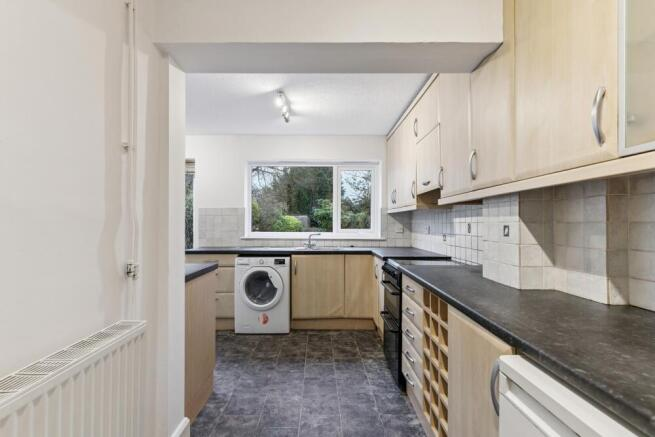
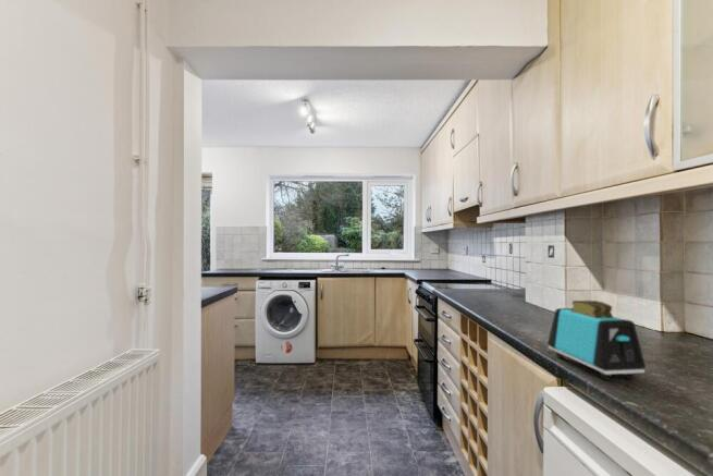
+ toaster (591, 333)
